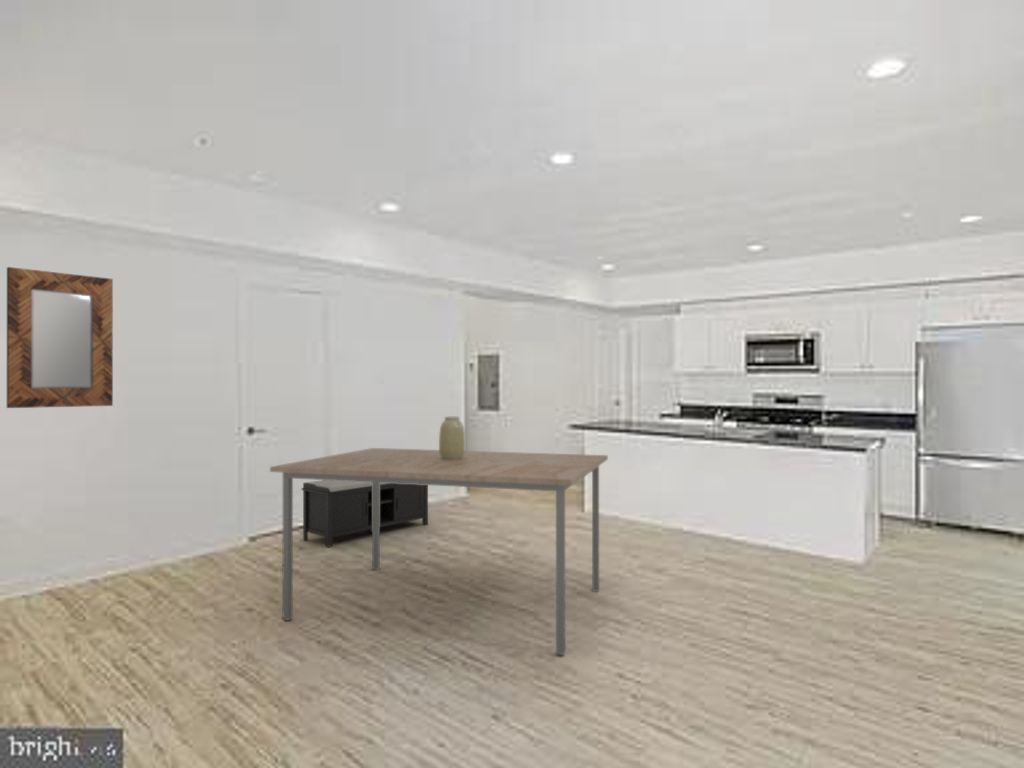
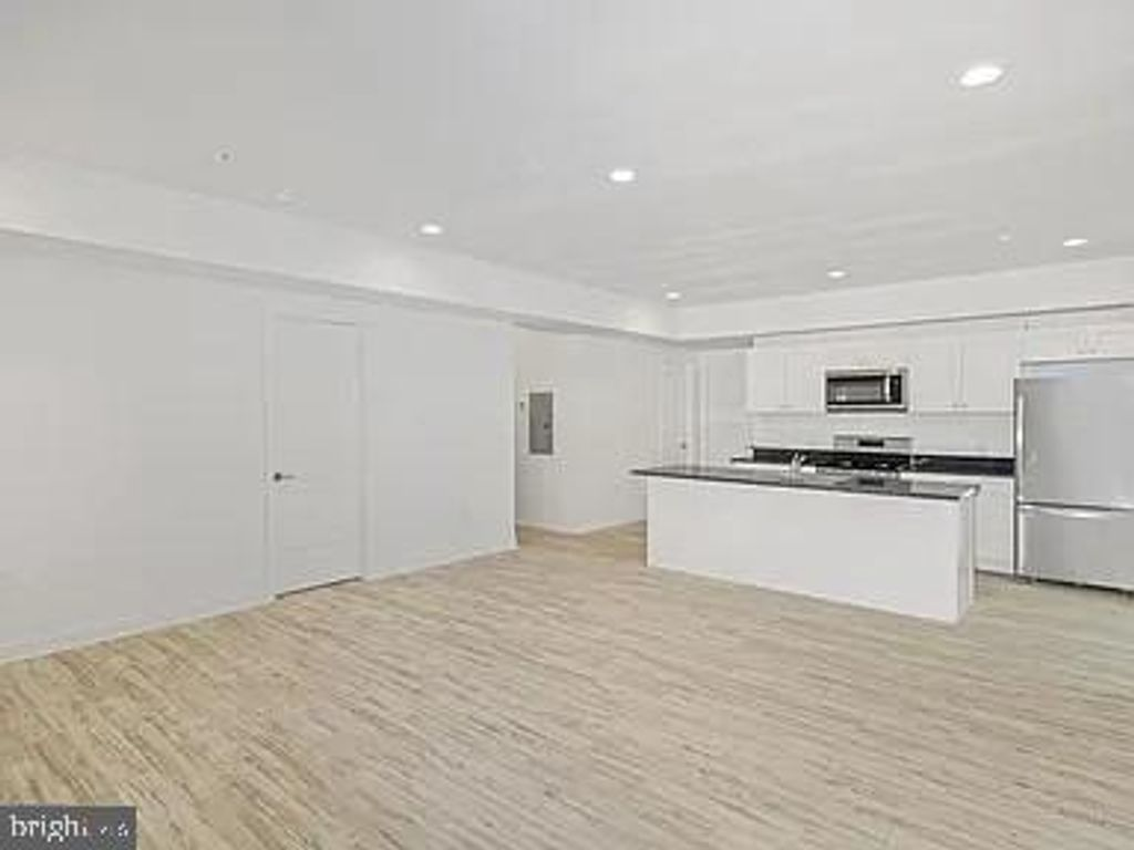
- vase (452, 437)
- bench (368, 504)
- dining table (458, 486)
- home mirror (62, 340)
